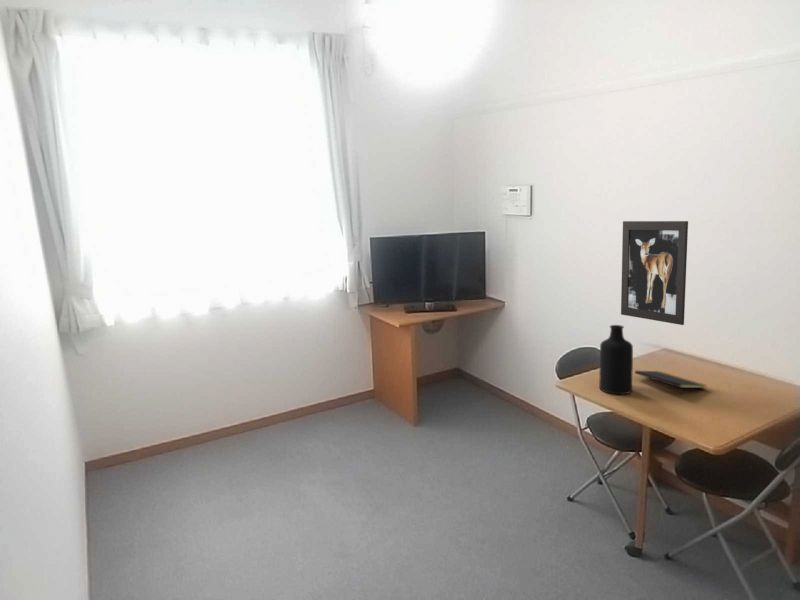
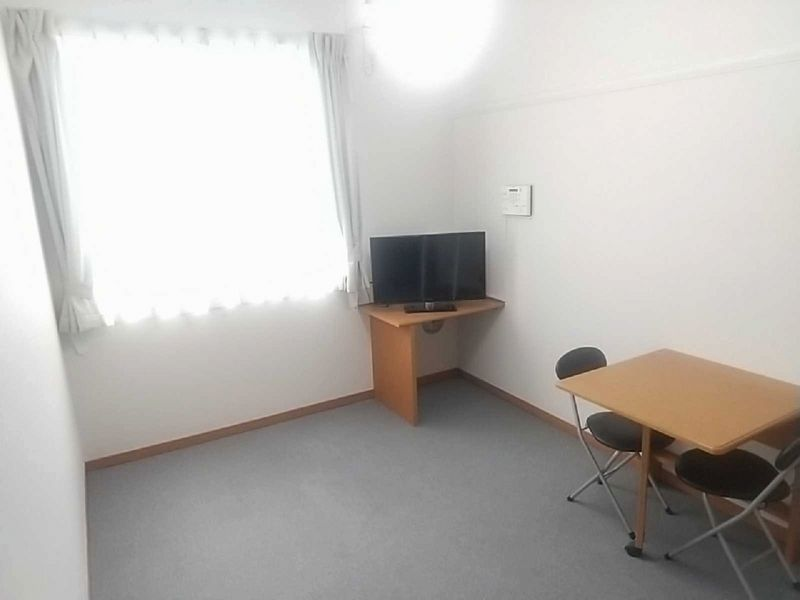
- wall art (652, 271)
- bottle (616, 357)
- notepad (669, 379)
